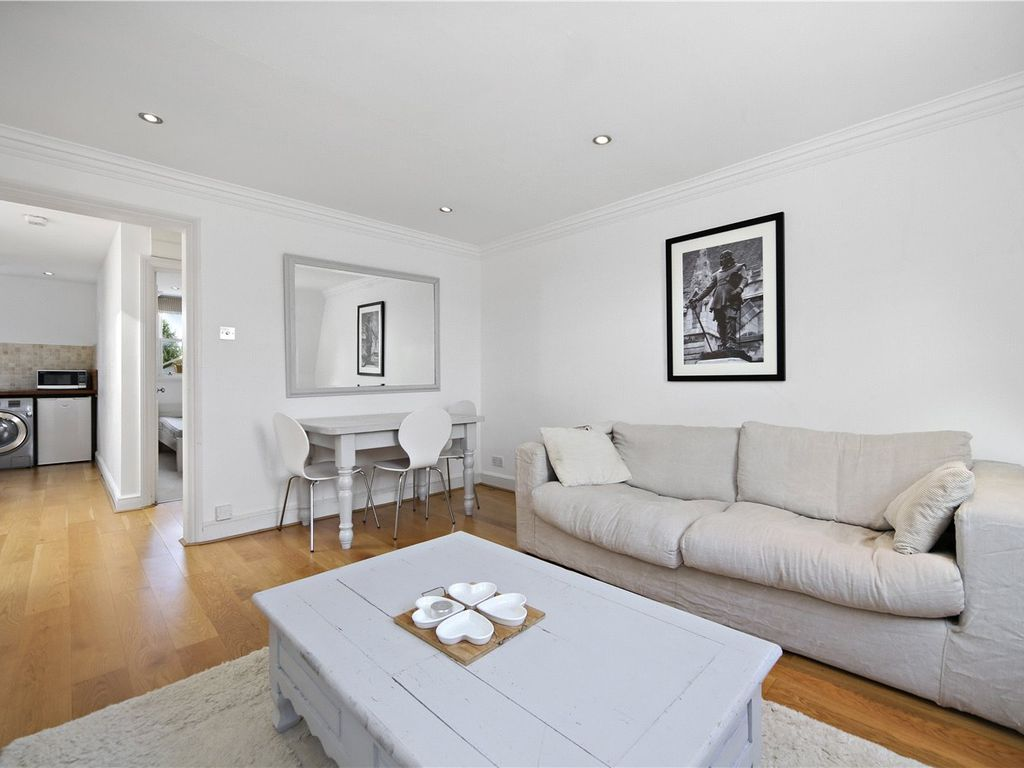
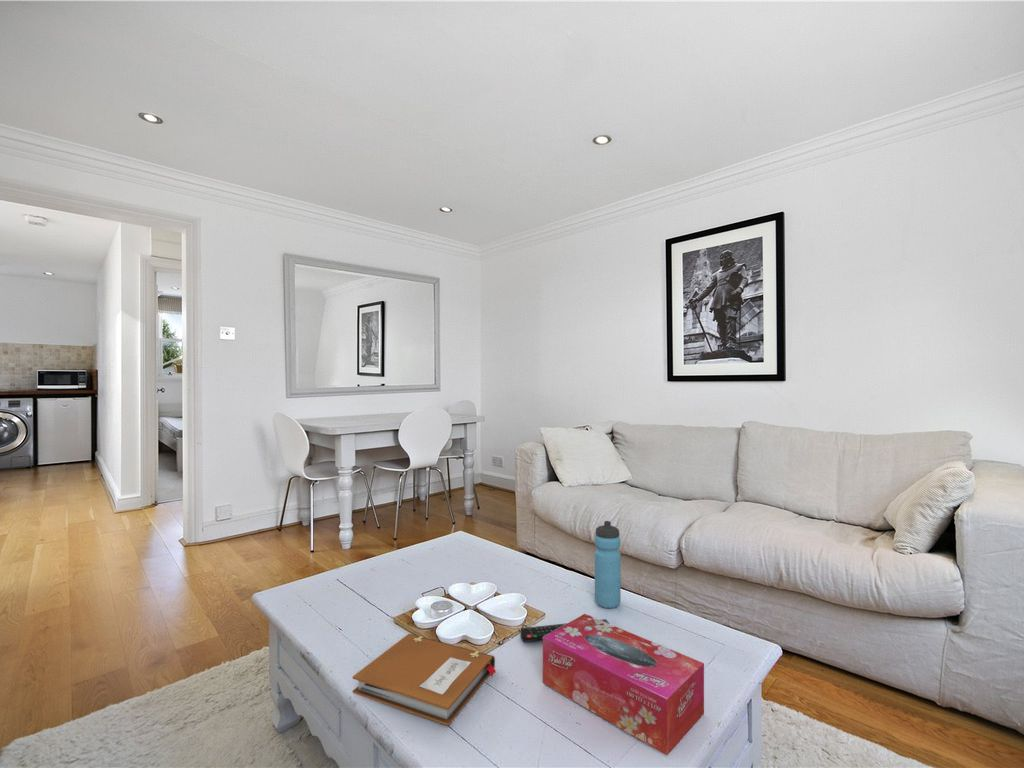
+ notebook (429, 673)
+ water bottle (607, 562)
+ remote control (563, 625)
+ tissue box (619, 673)
